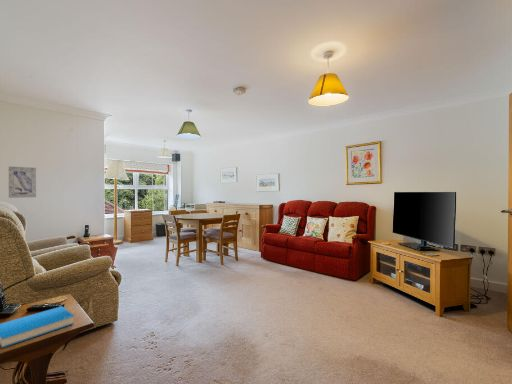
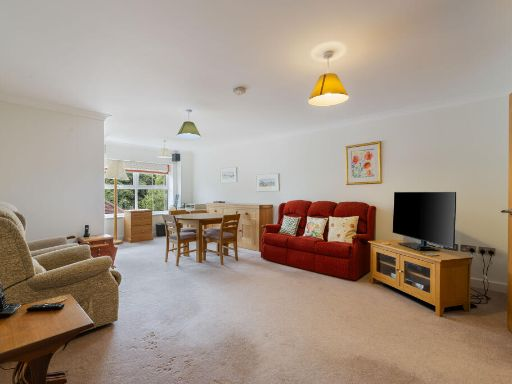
- wall art (22, 182)
- book (35, 324)
